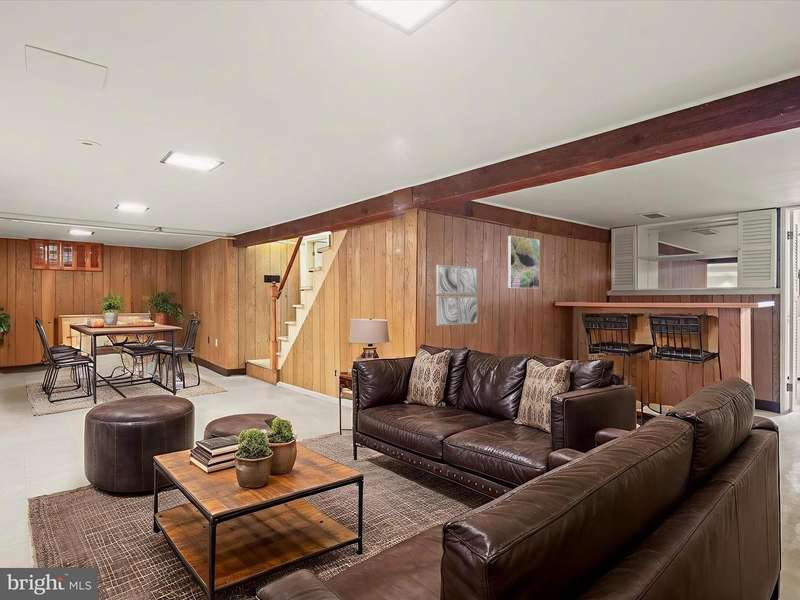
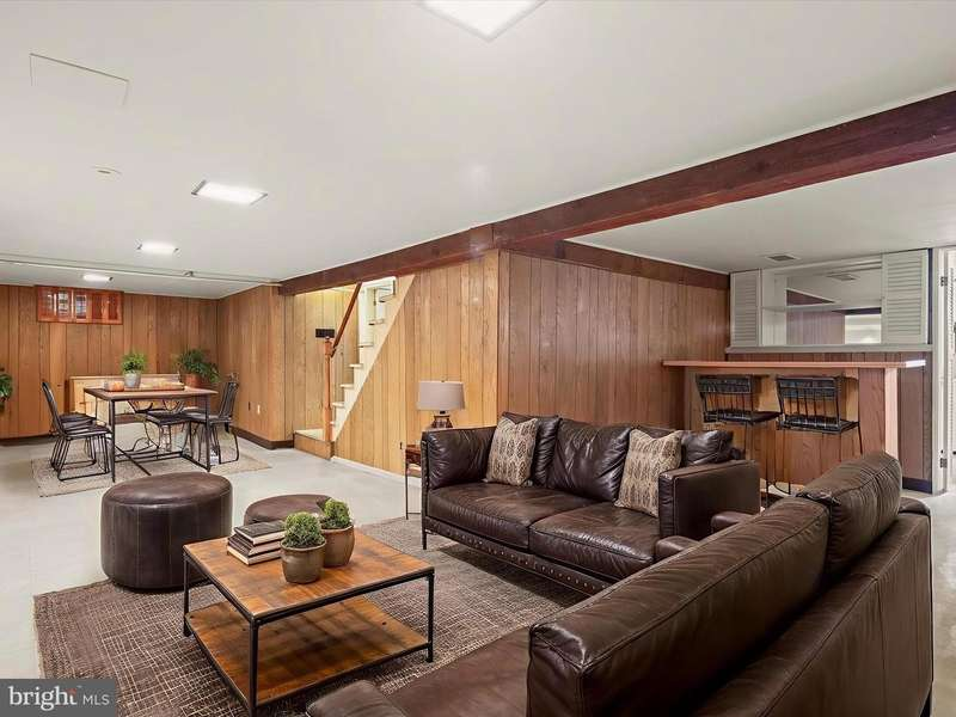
- wall art (457, 296)
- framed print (524, 263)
